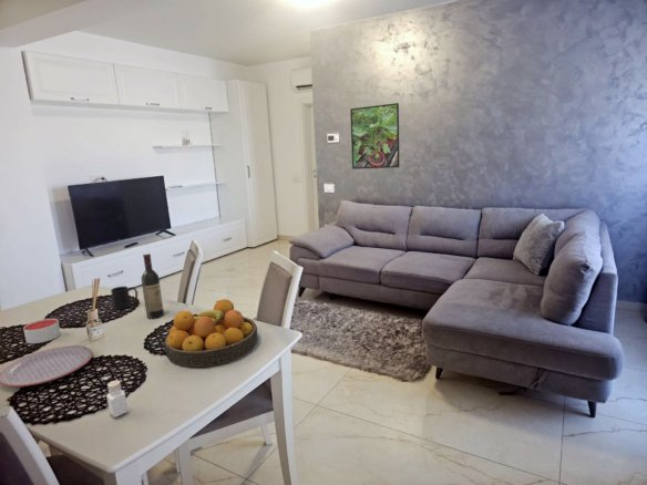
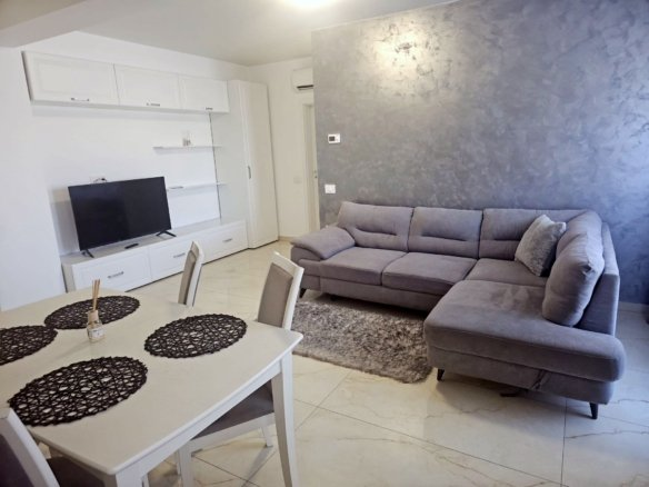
- fruit bowl (210, 326)
- wine bottle (151, 285)
- plate (48, 367)
- mug (125, 296)
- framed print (374, 137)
- pepper shaker (116, 398)
- candle (42, 330)
